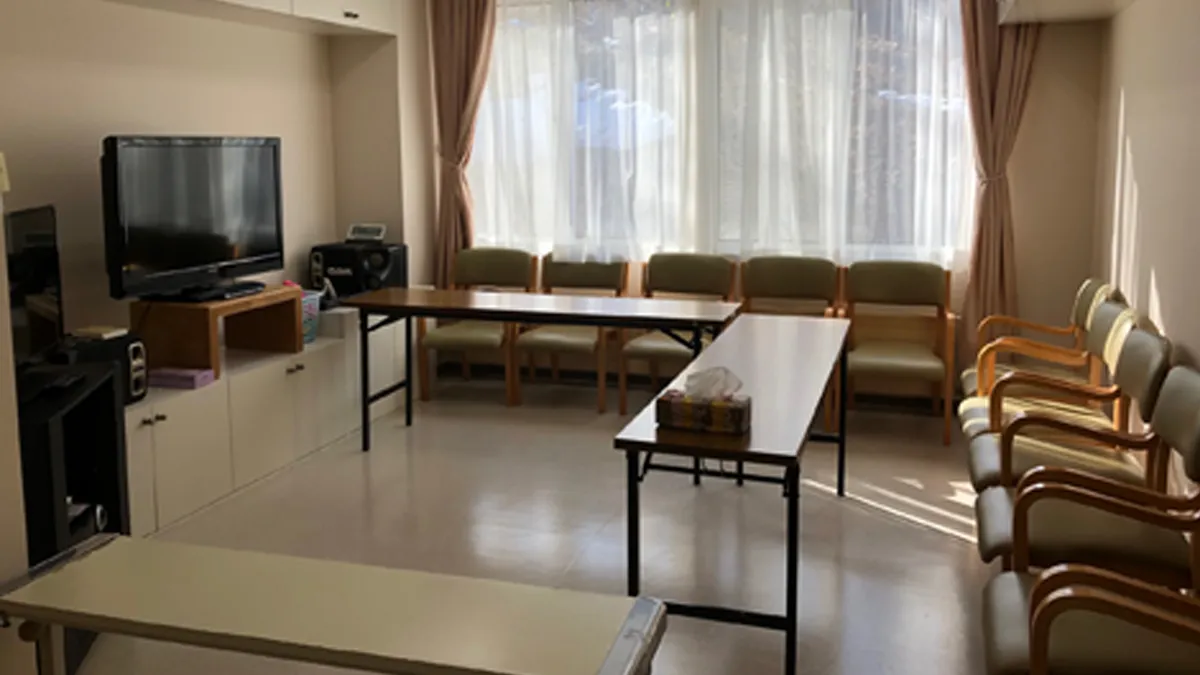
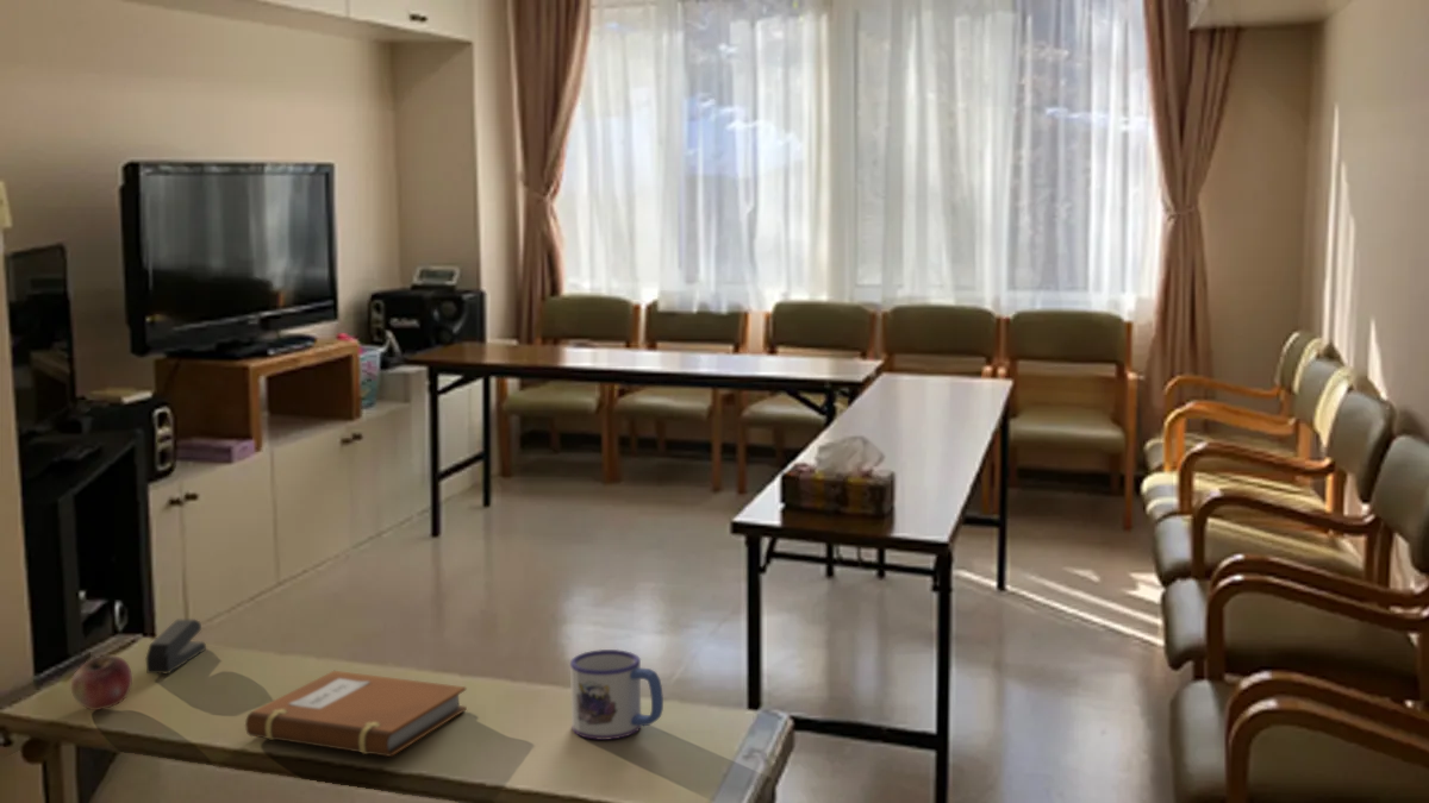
+ mug (617, 695)
+ notebook (354, 711)
+ stapler (175, 642)
+ apple (101, 680)
